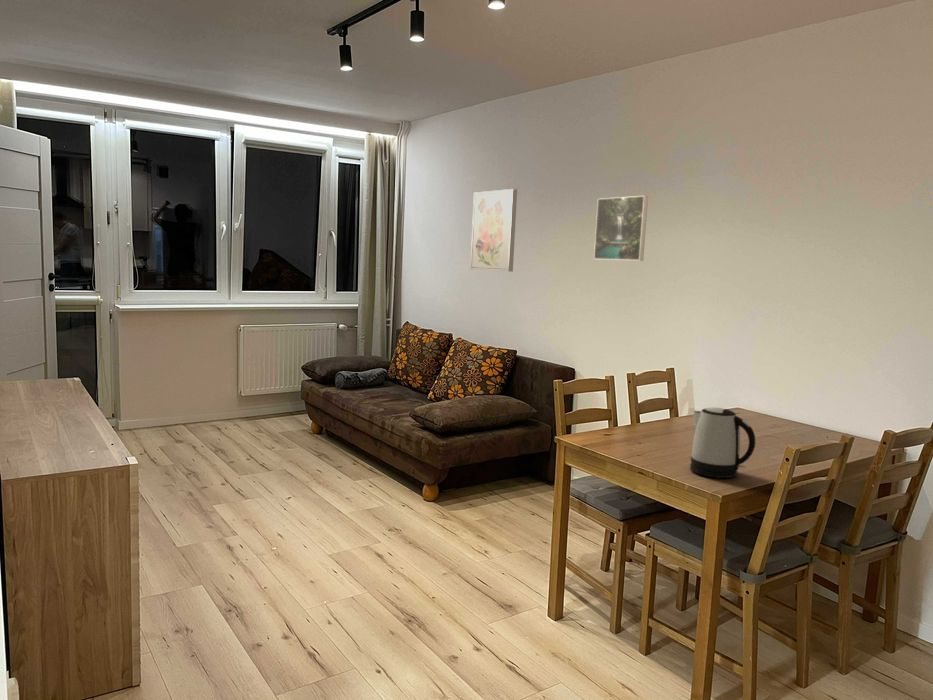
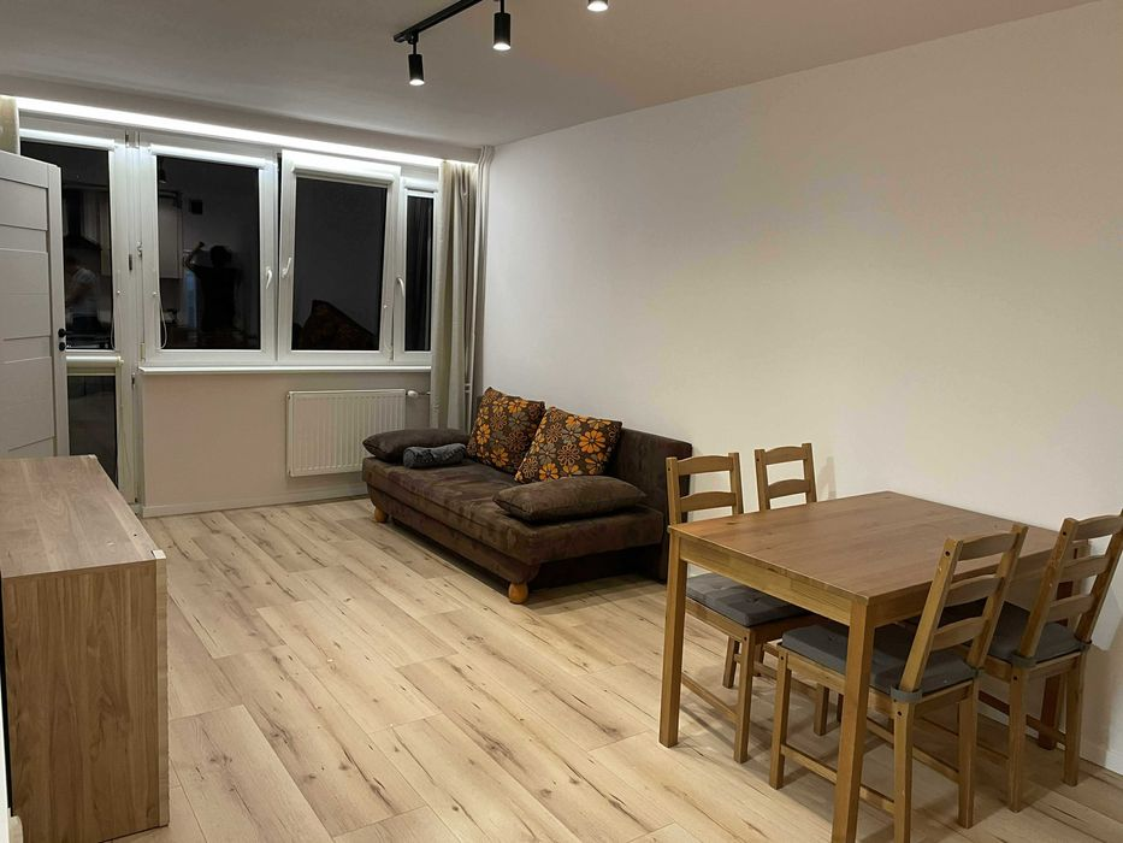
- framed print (619, 228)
- wall art (492, 231)
- kettle (722, 441)
